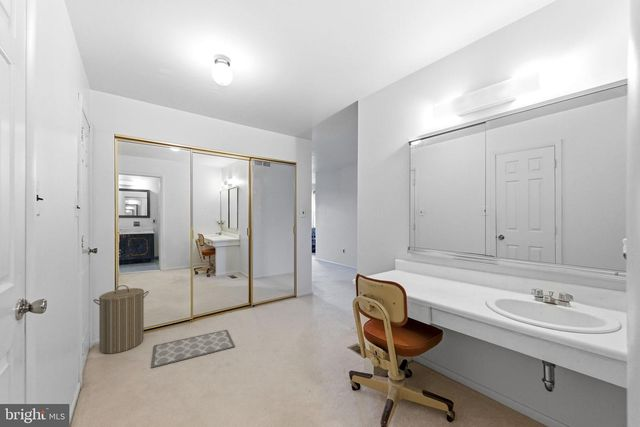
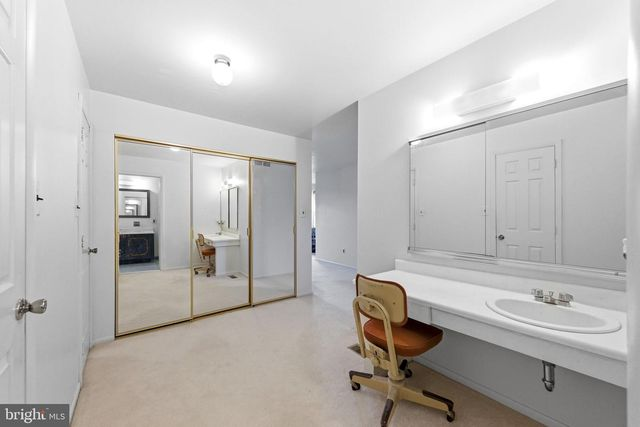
- laundry hamper (122, 314)
- bath mat (194, 346)
